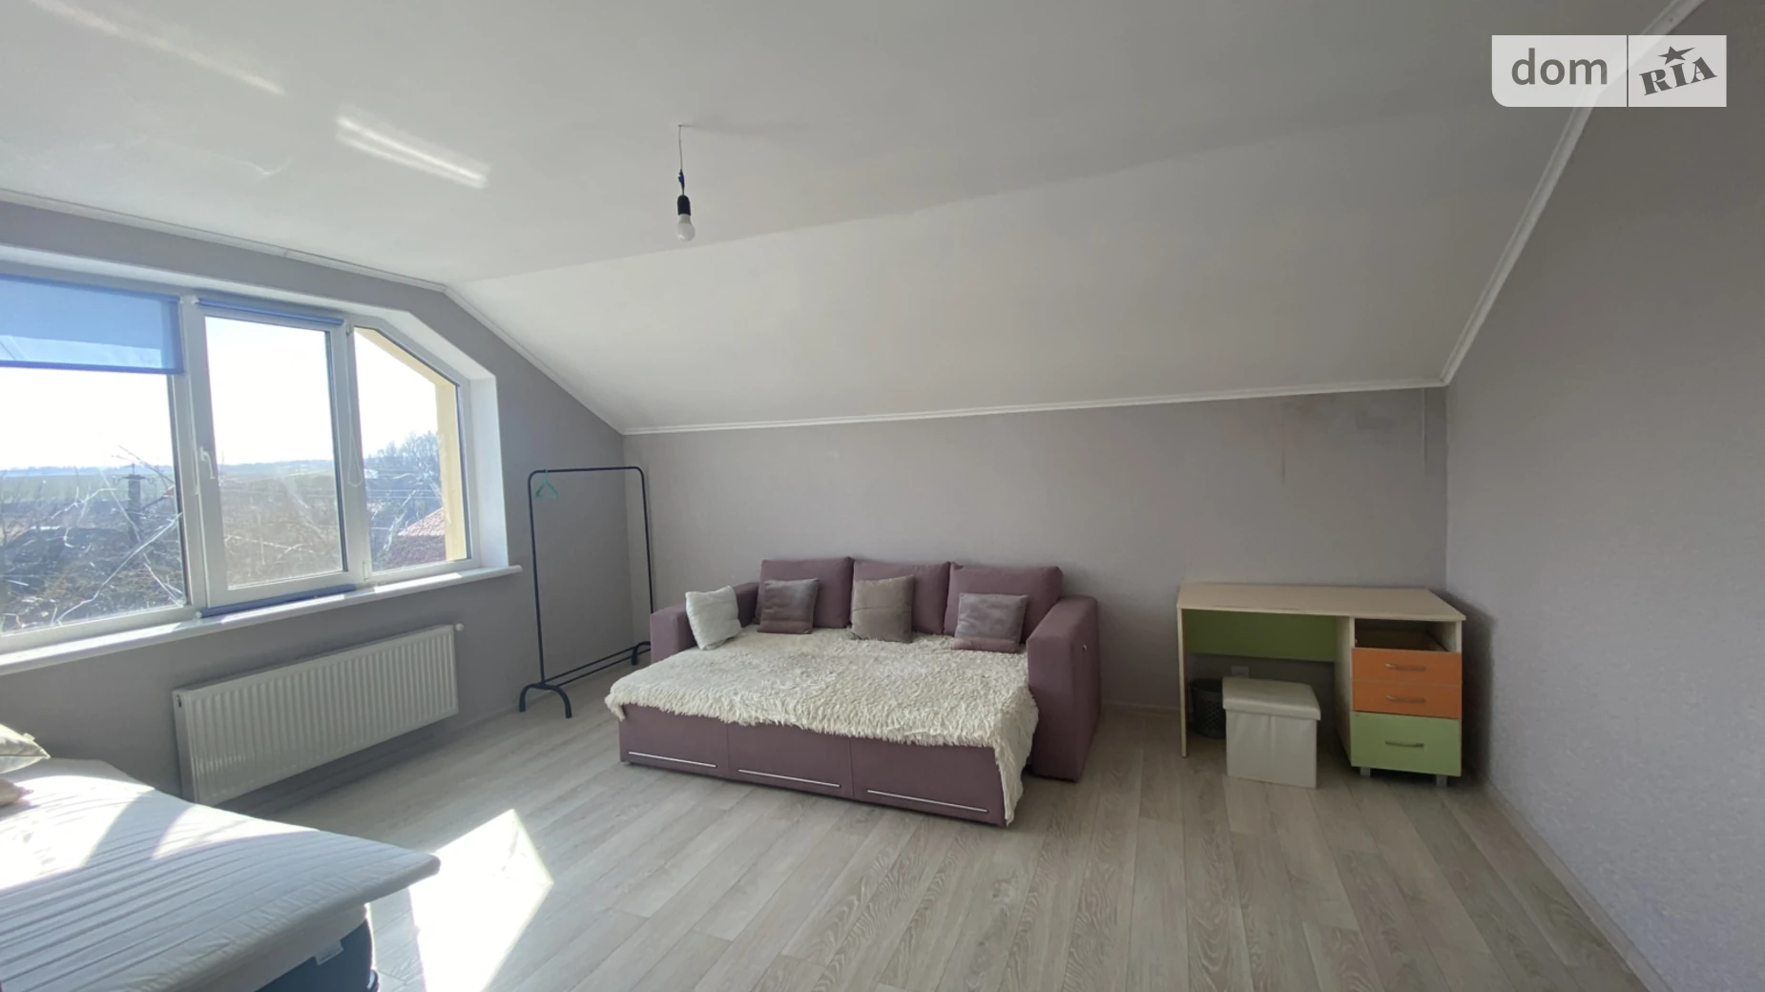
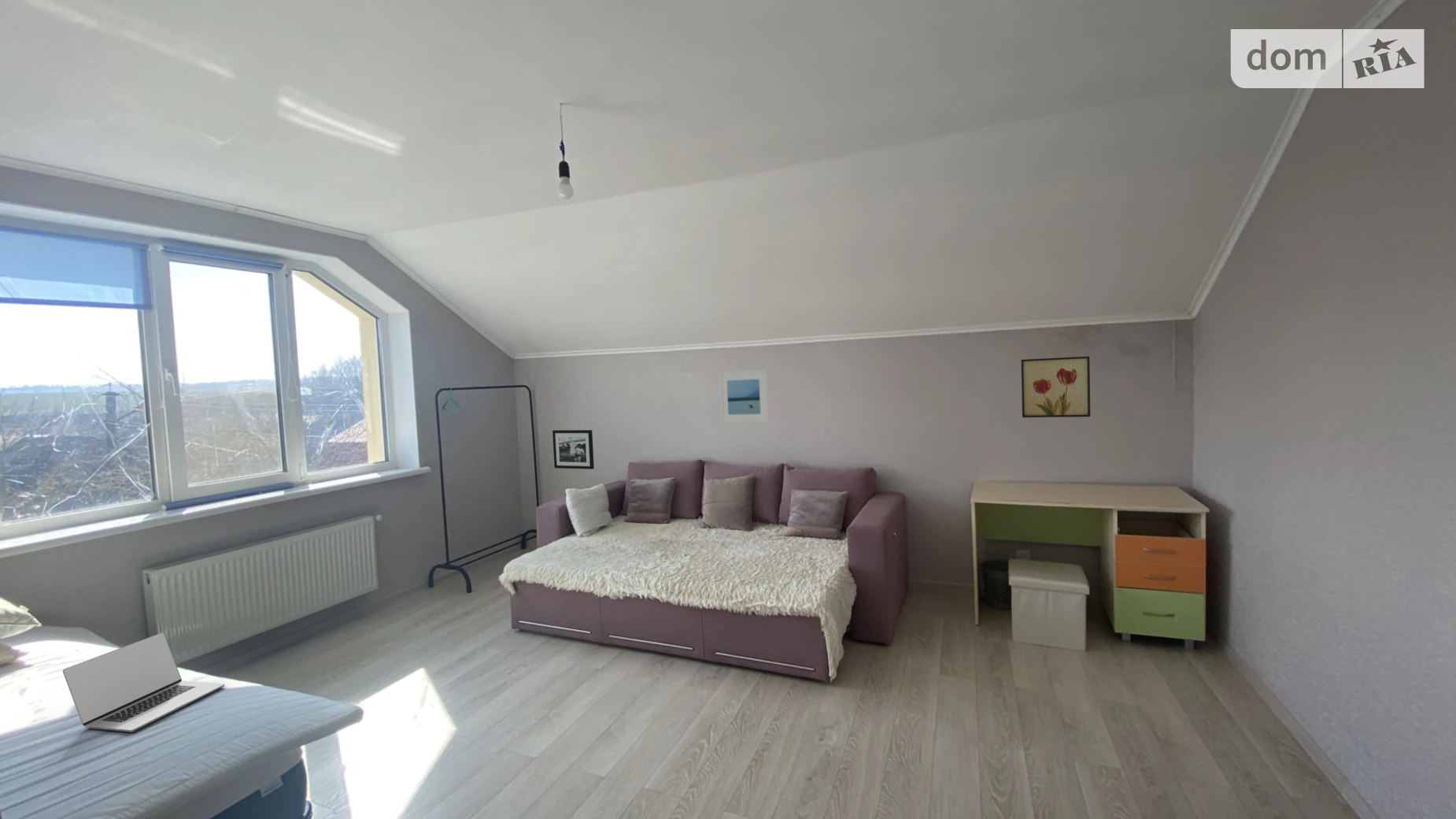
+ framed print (744, 397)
+ laptop (148, 678)
+ picture frame (573, 449)
+ wall art (1055, 387)
